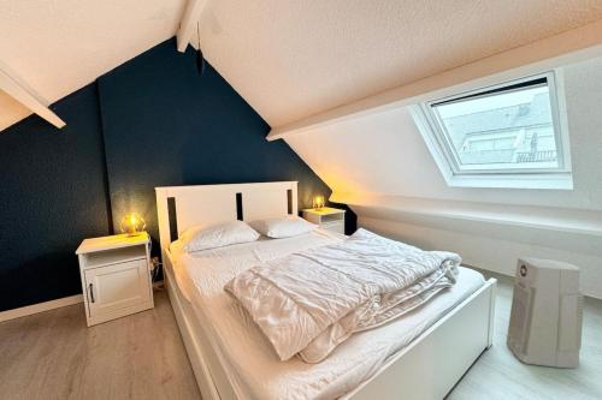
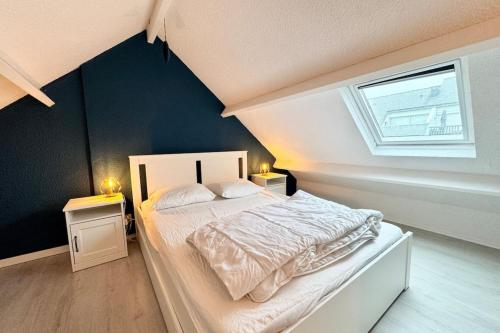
- air purifier (544, 309)
